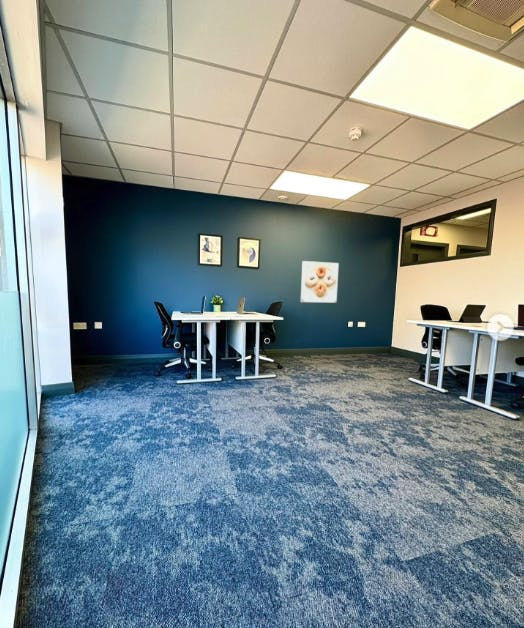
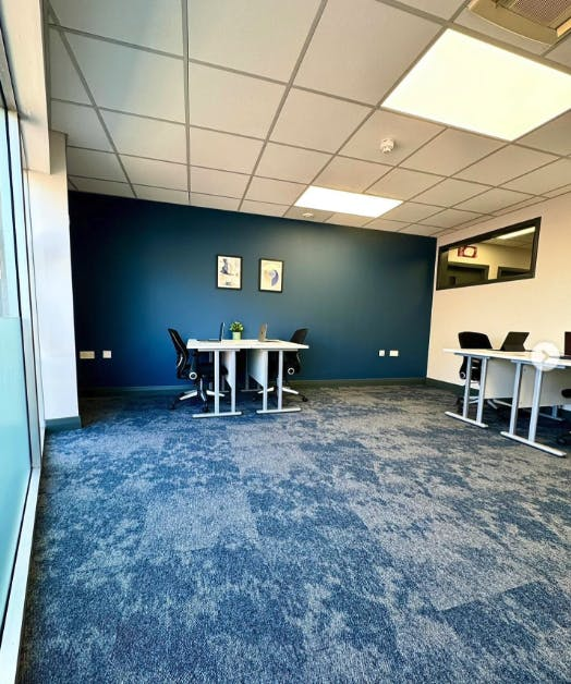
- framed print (319, 282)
